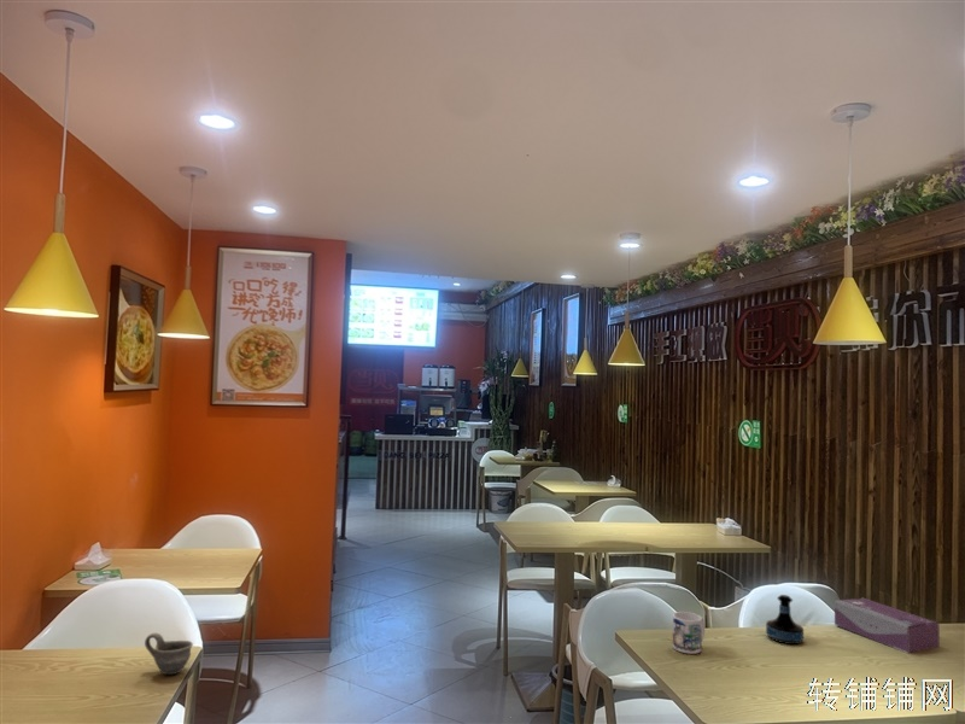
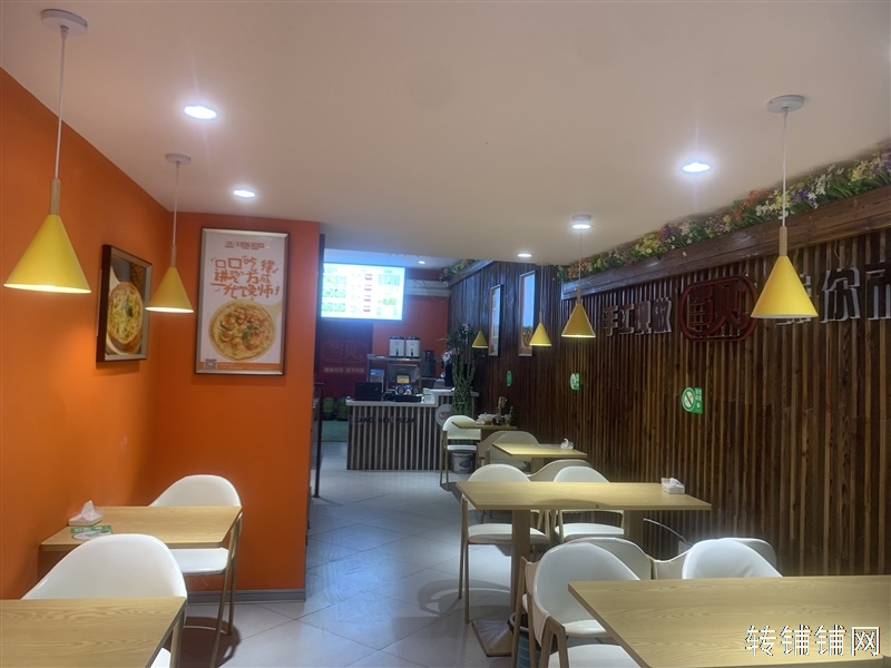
- tequila bottle (784, 617)
- cup (170, 652)
- mug (690, 631)
- tissue box (884, 623)
